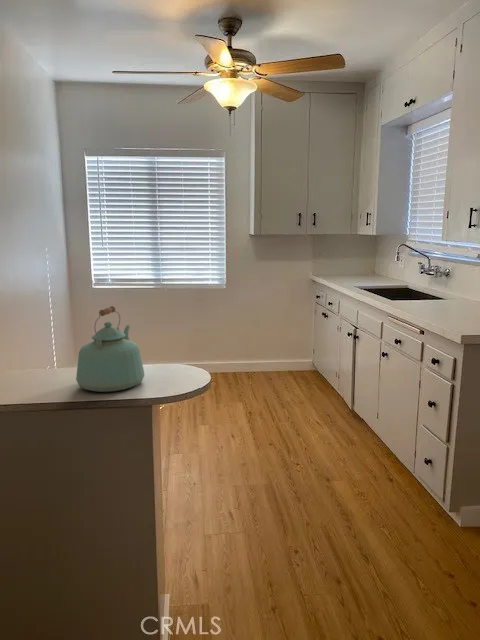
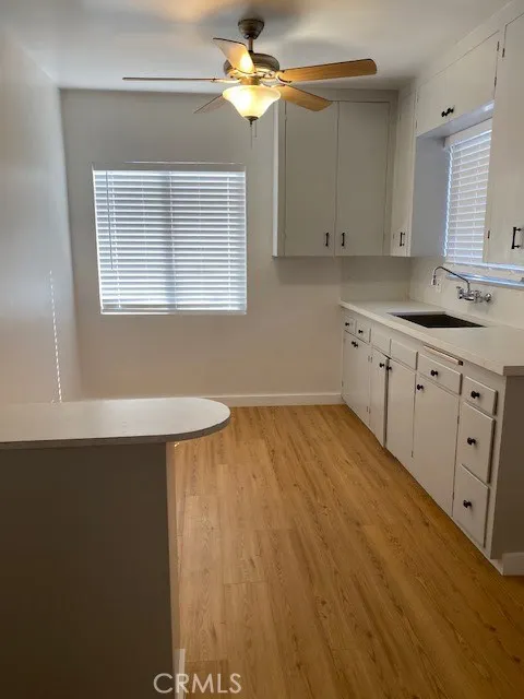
- kettle (112, 344)
